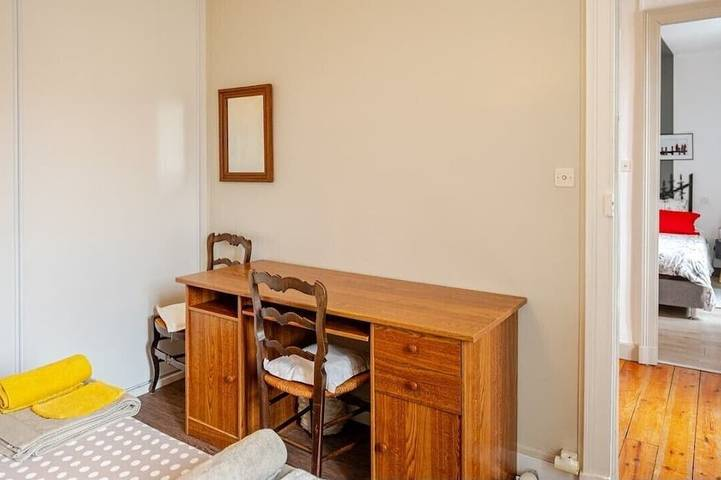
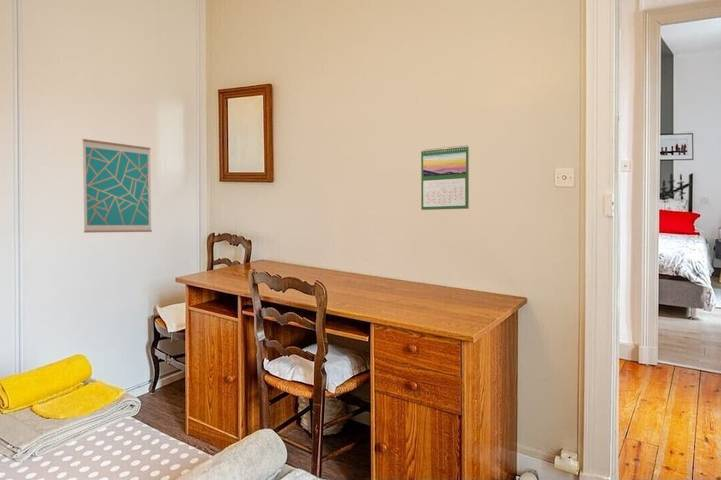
+ wall art (118, 188)
+ calendar (444, 177)
